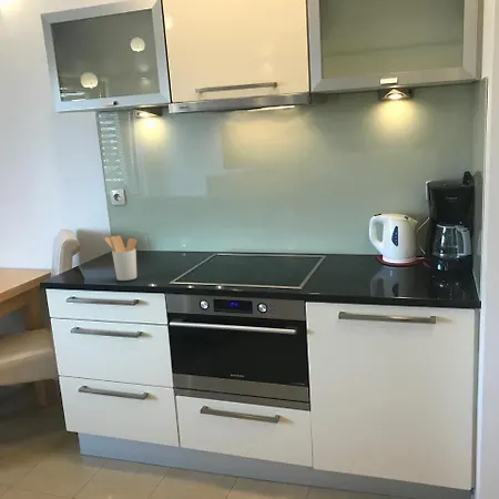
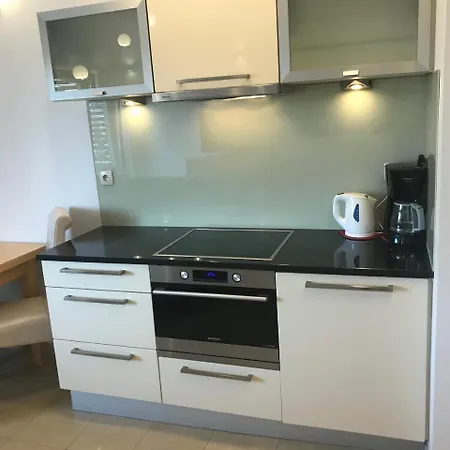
- utensil holder (121, 256)
